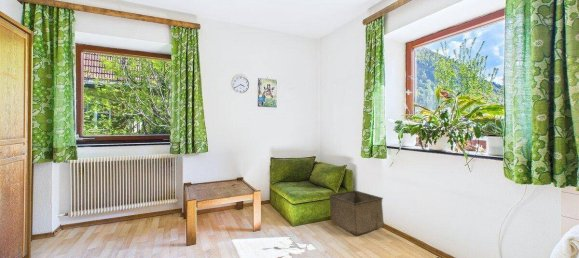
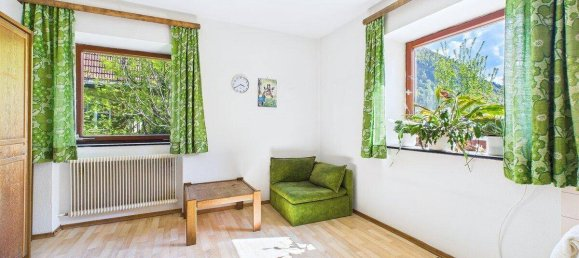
- storage bin (356, 210)
